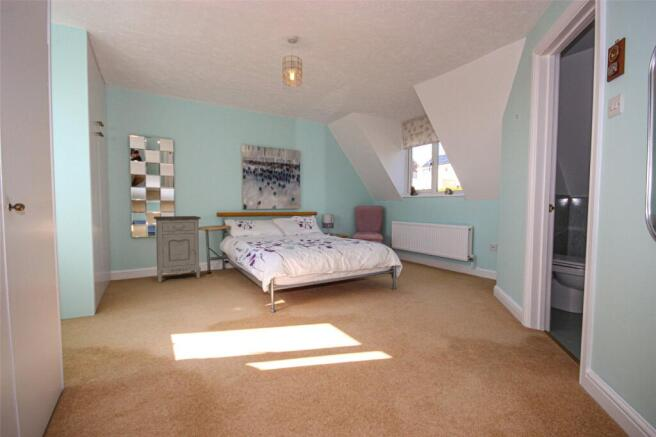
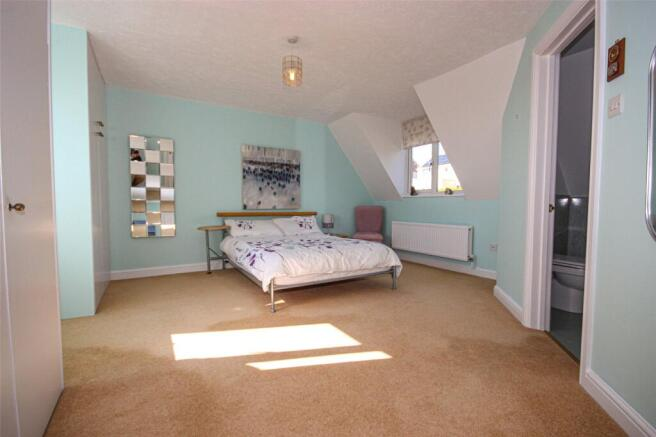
- nightstand (177, 247)
